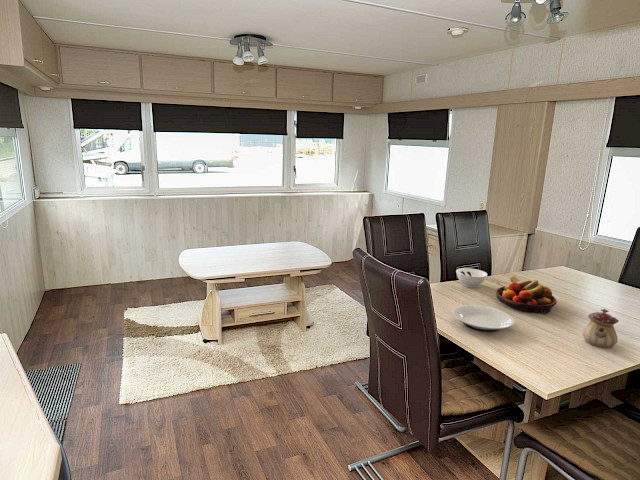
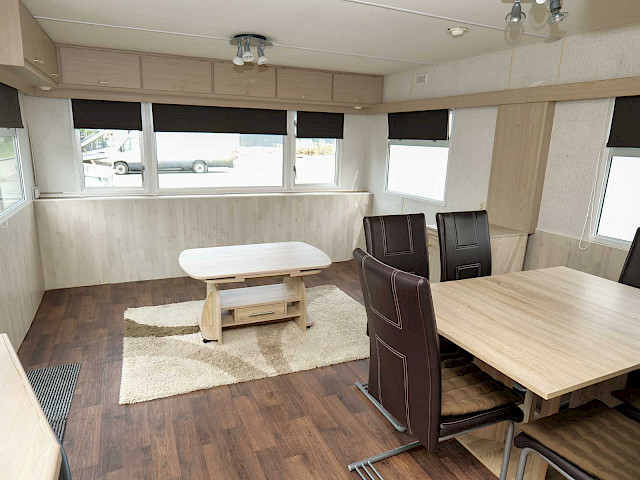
- fruit bowl (525, 292)
- bowl (469, 276)
- teapot (601, 325)
- plate (482, 320)
